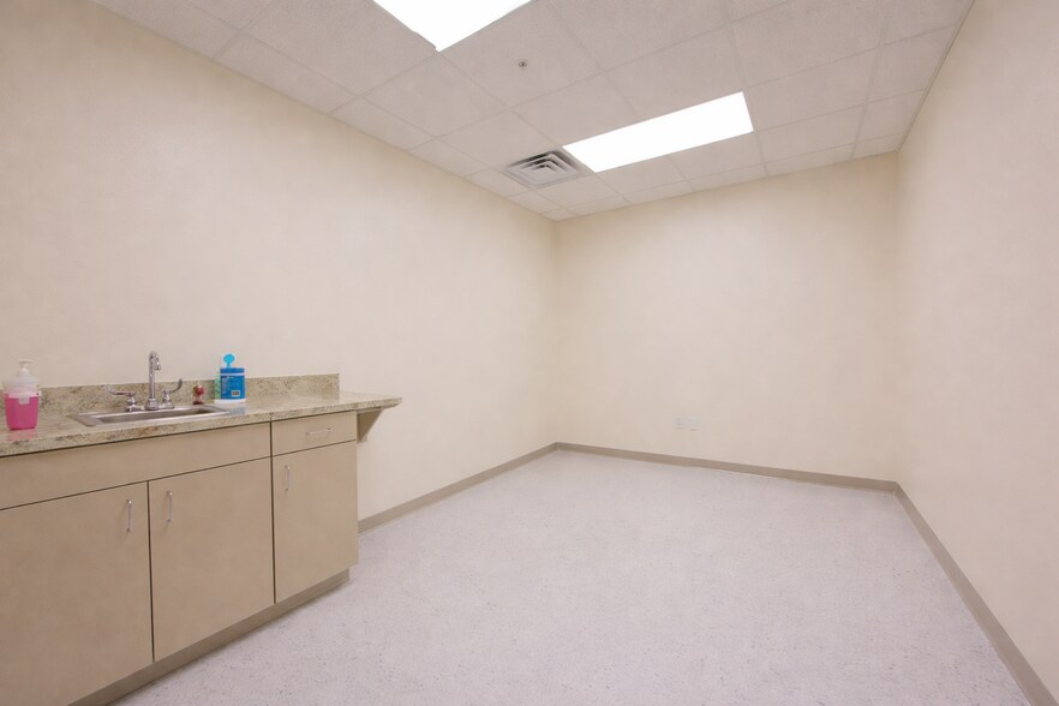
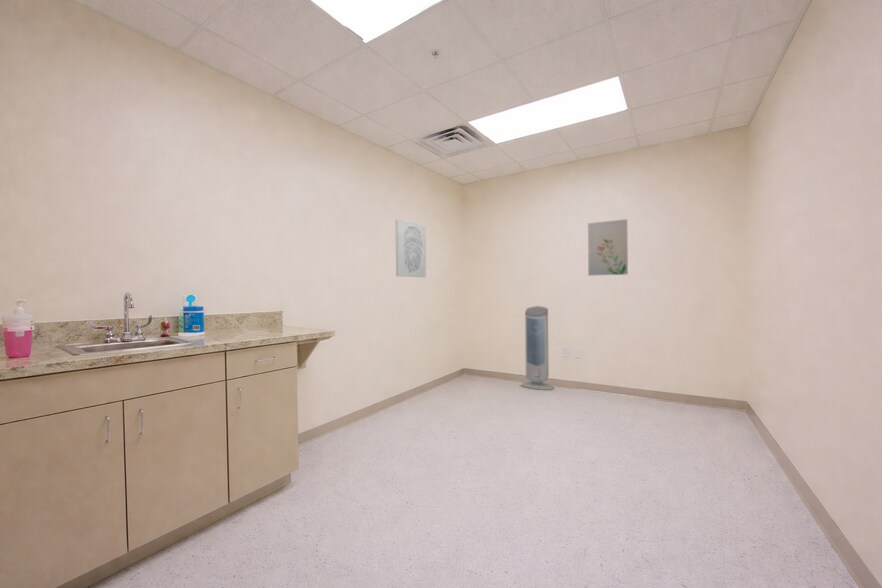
+ air purifier (536, 346)
+ wall art (411, 250)
+ wall art (607, 248)
